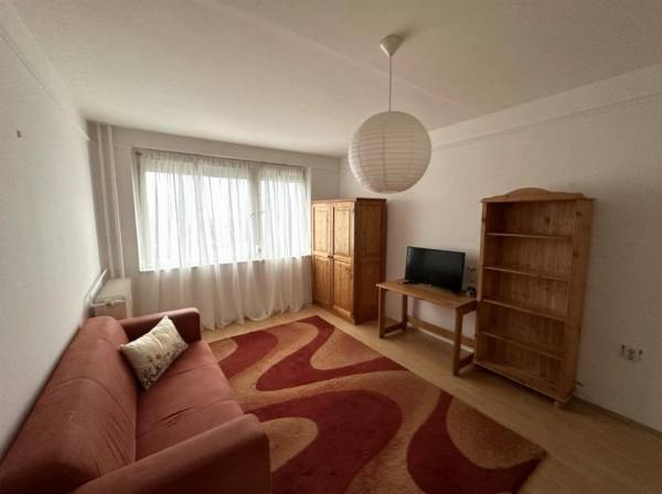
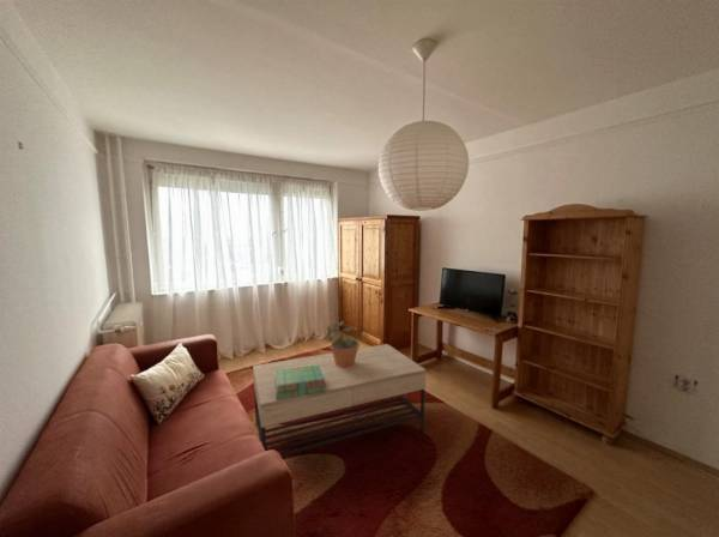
+ potted plant (348, 344)
+ stack of books (298, 380)
+ coffee table (338, 398)
